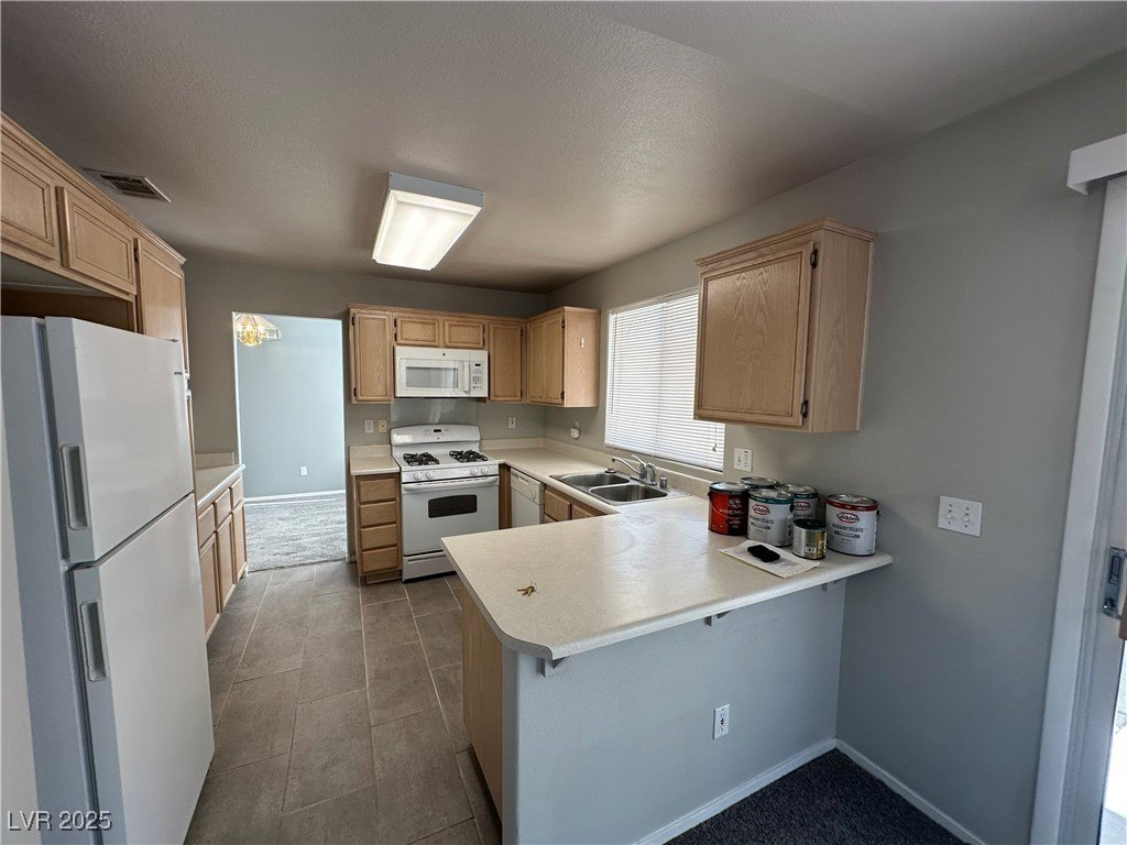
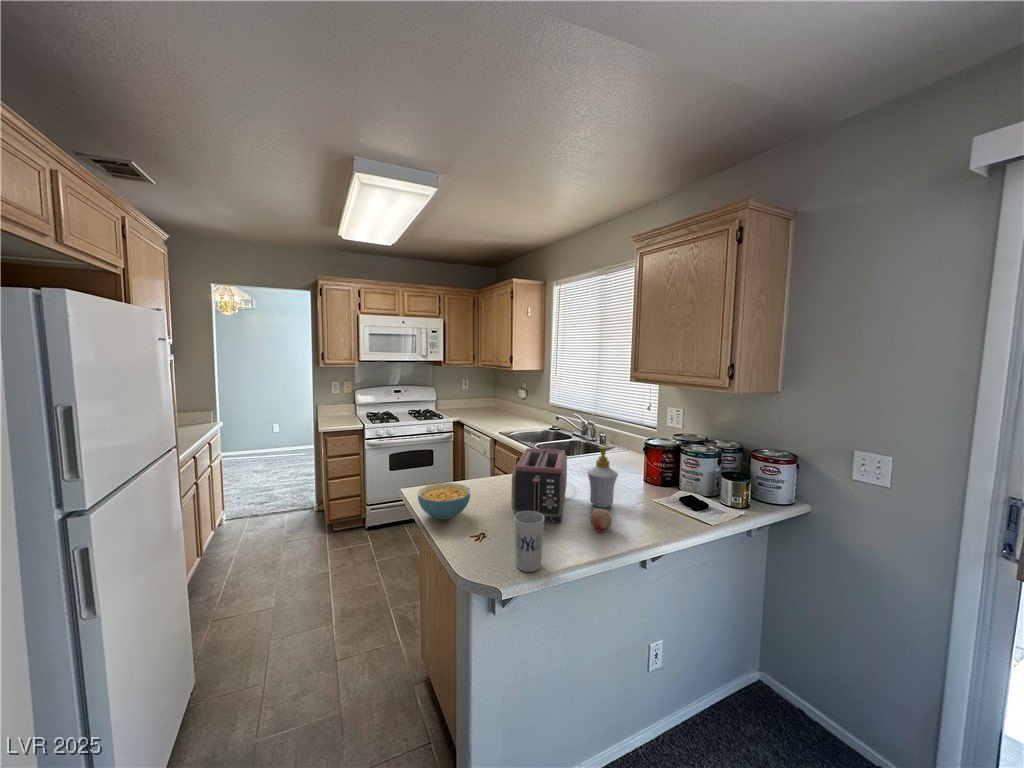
+ toaster (540, 484)
+ fruit (600, 519)
+ cup (528, 541)
+ cereal bowl (444, 504)
+ soap bottle (602, 475)
